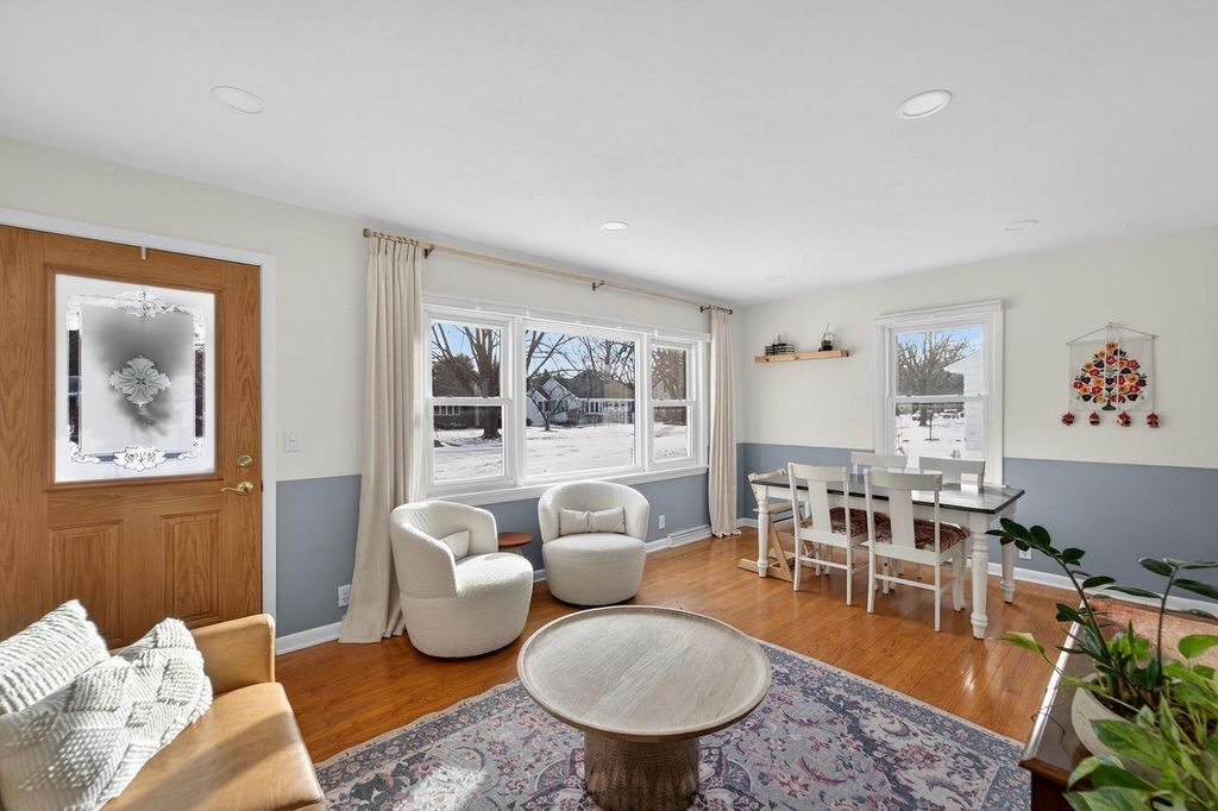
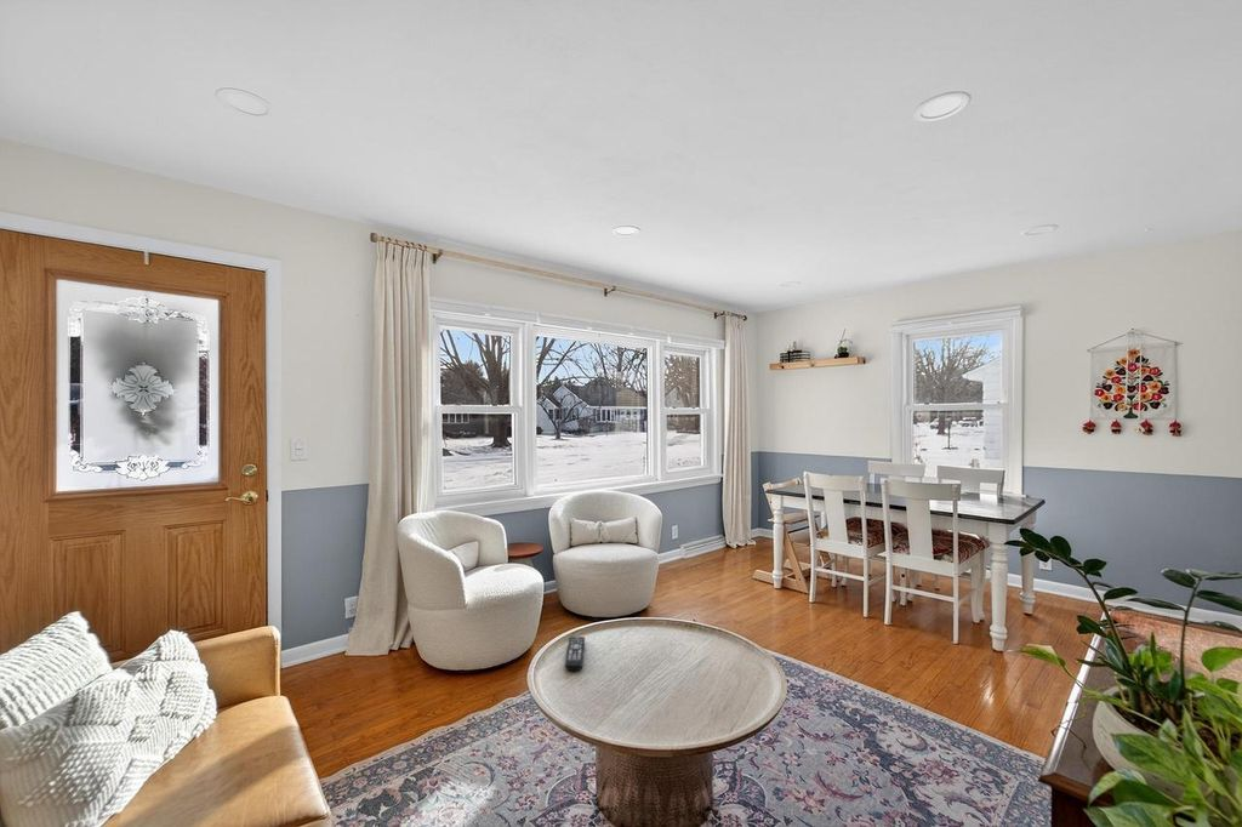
+ remote control (575, 652)
